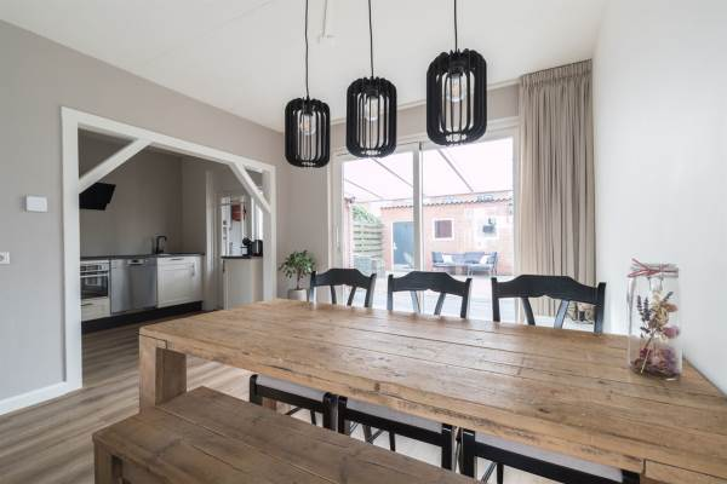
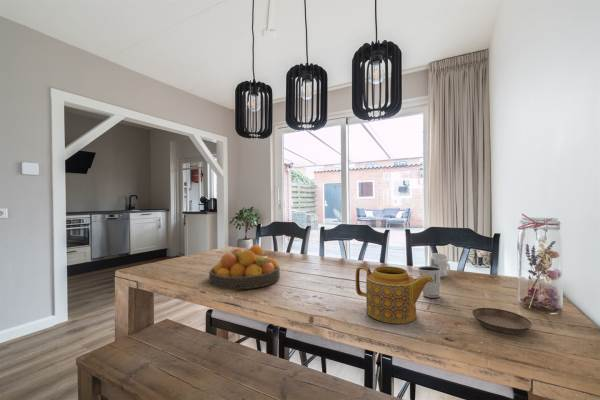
+ teapot (392, 291)
+ saucer (500, 321)
+ dixie cup (429, 282)
+ mug (441, 265)
+ fruit bowl (245, 263)
